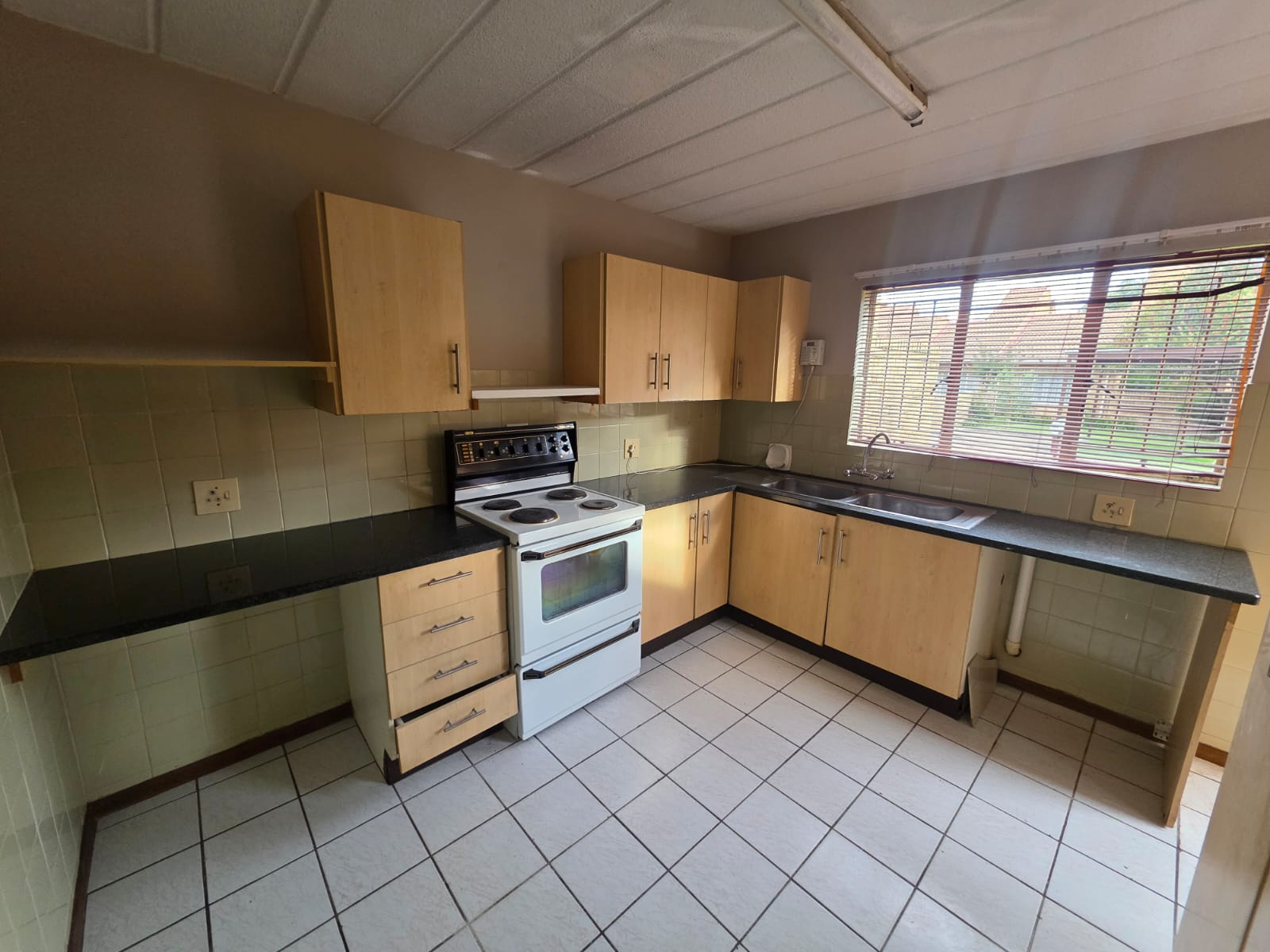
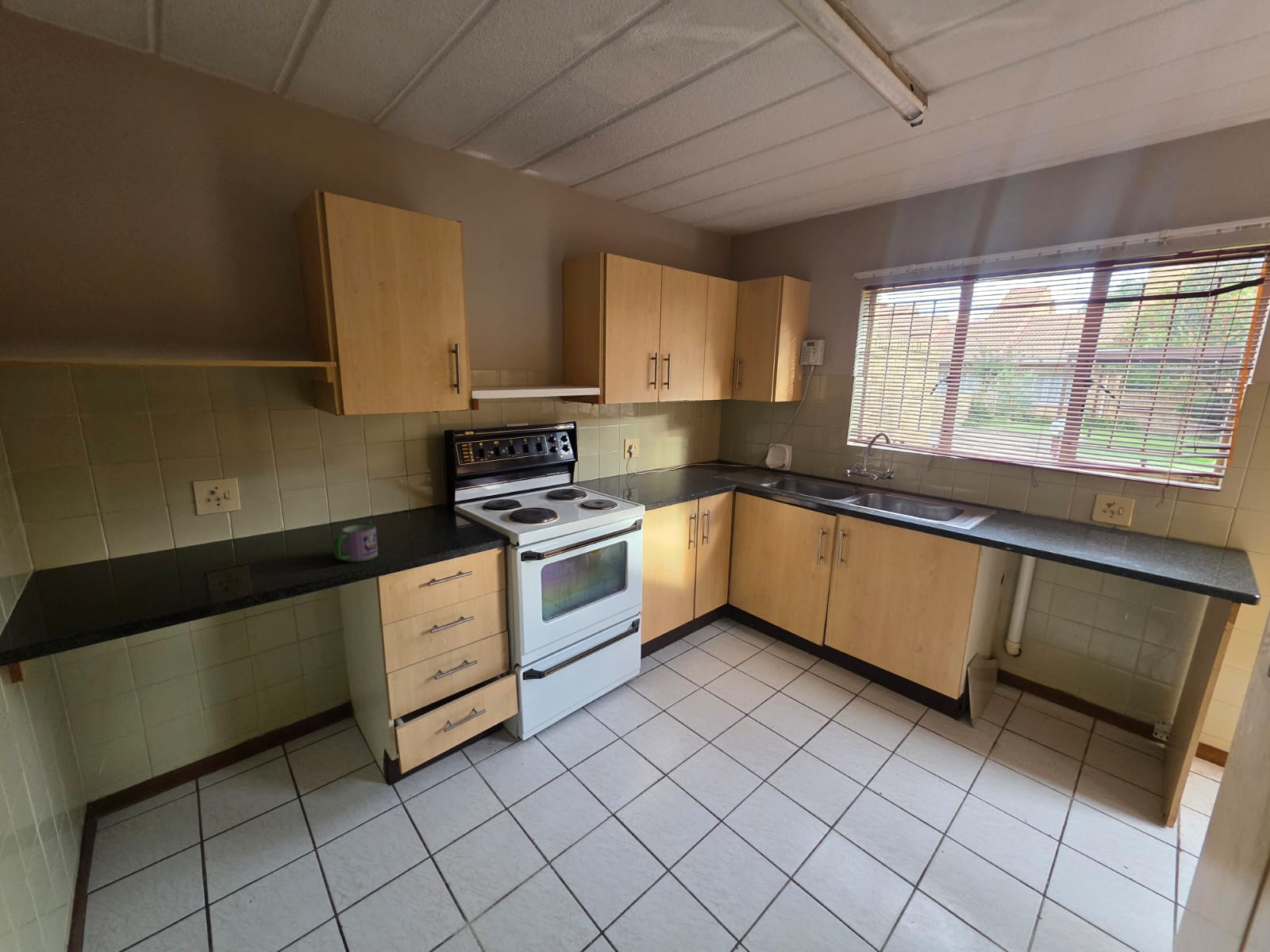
+ mug (354, 543)
